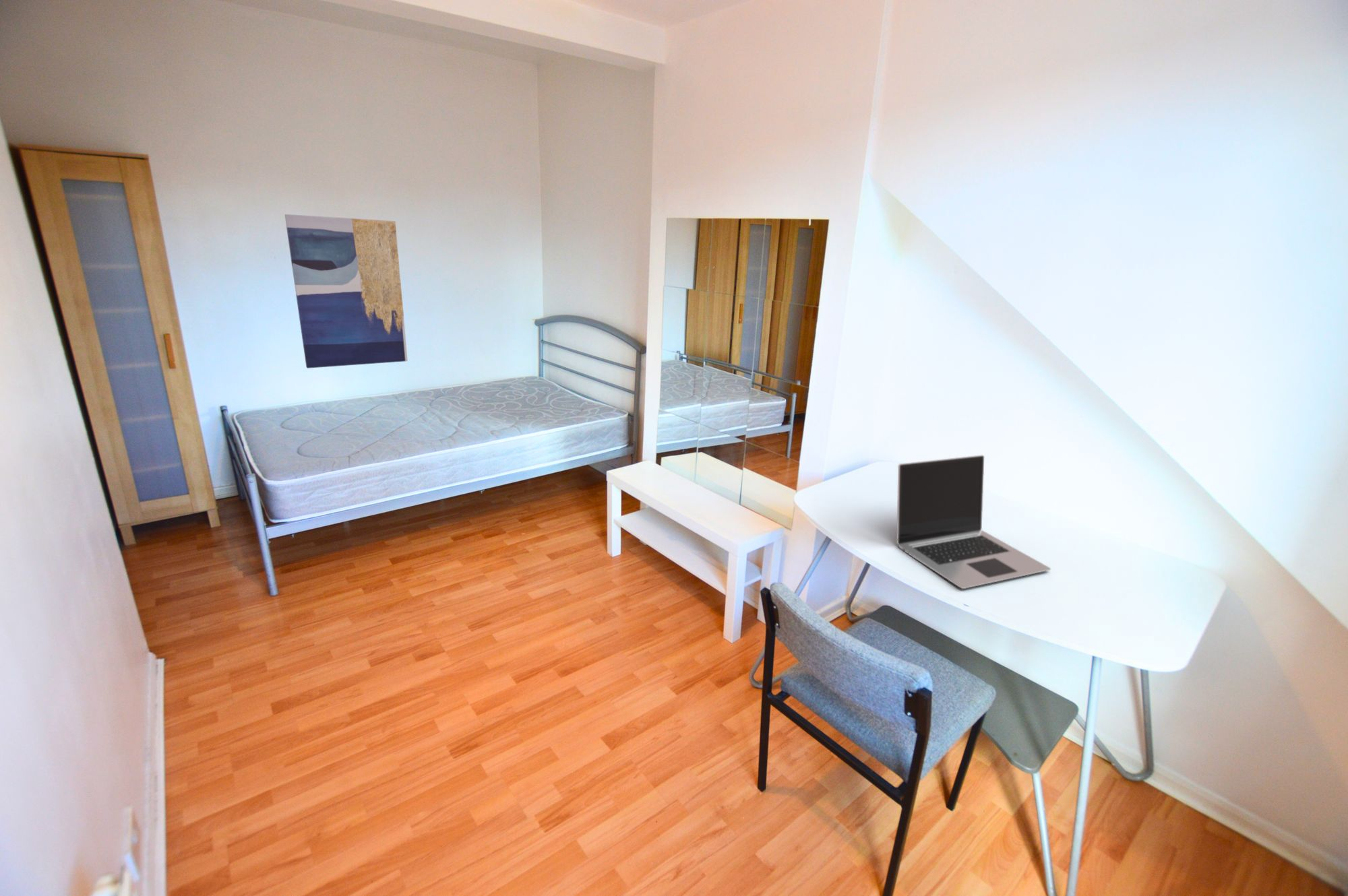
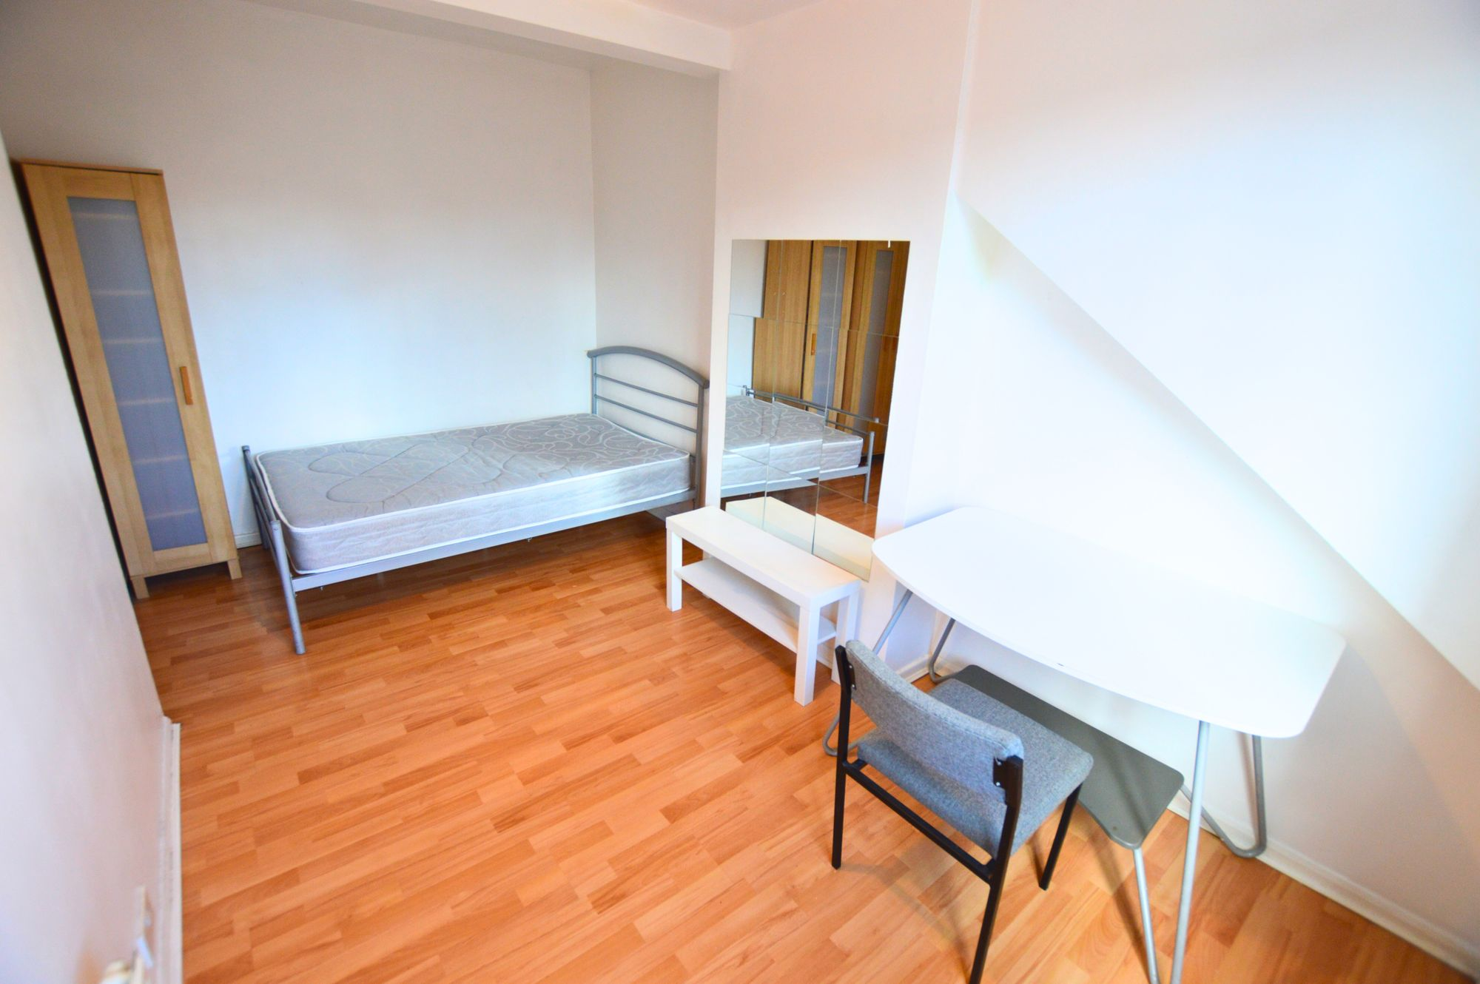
- laptop (973, 516)
- wall art (350, 293)
